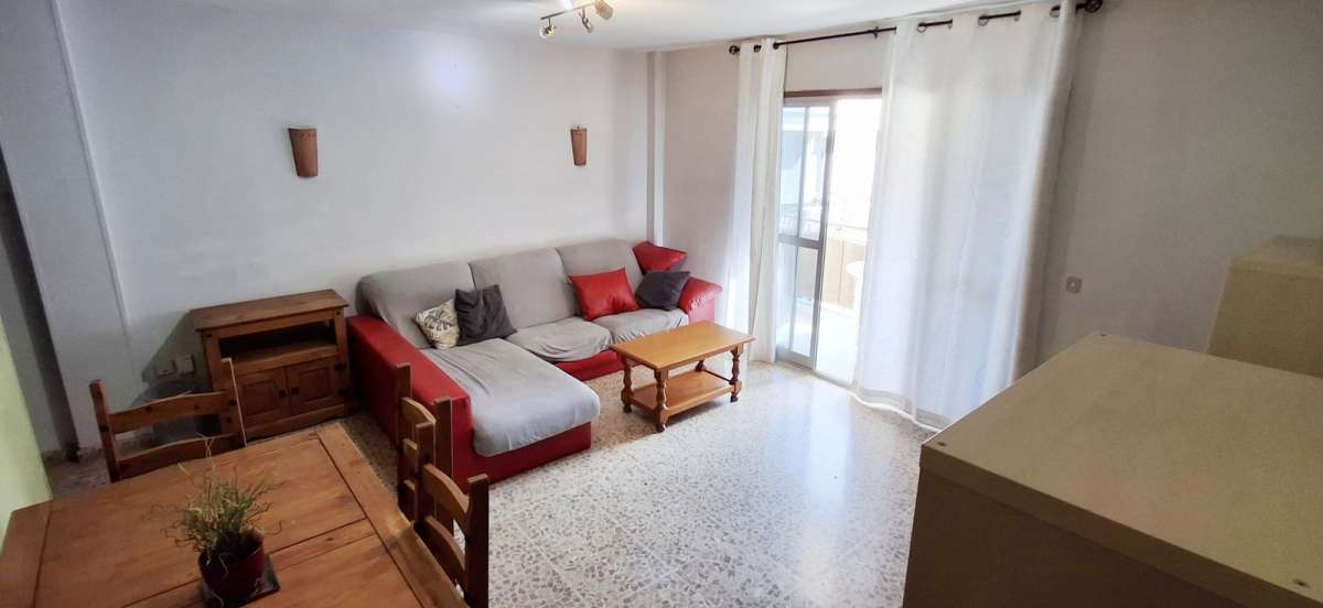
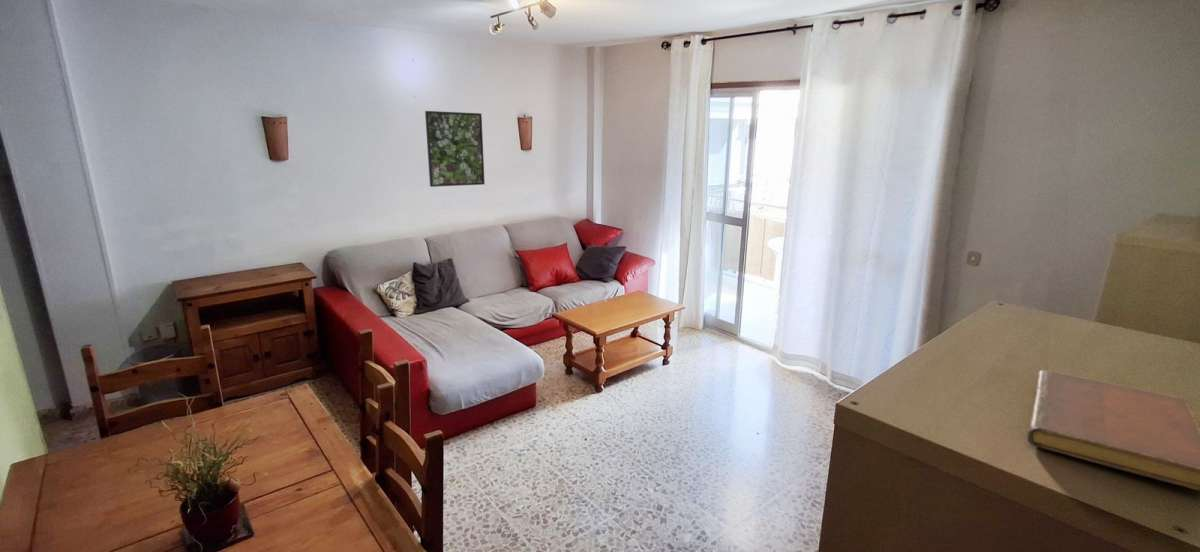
+ notebook (1110, 419)
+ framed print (456, 149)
